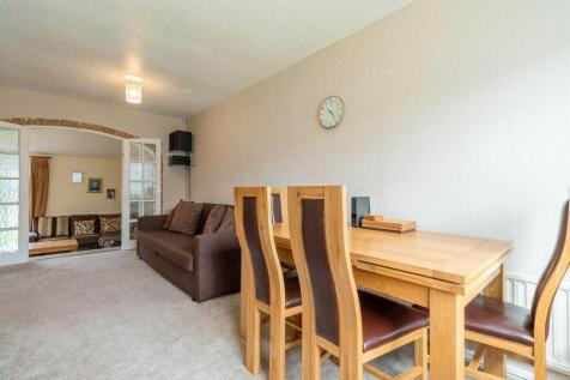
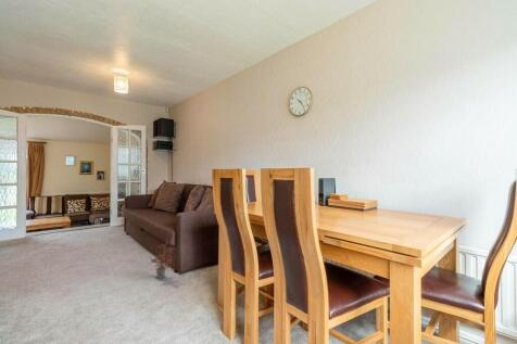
+ potted plant (162, 256)
